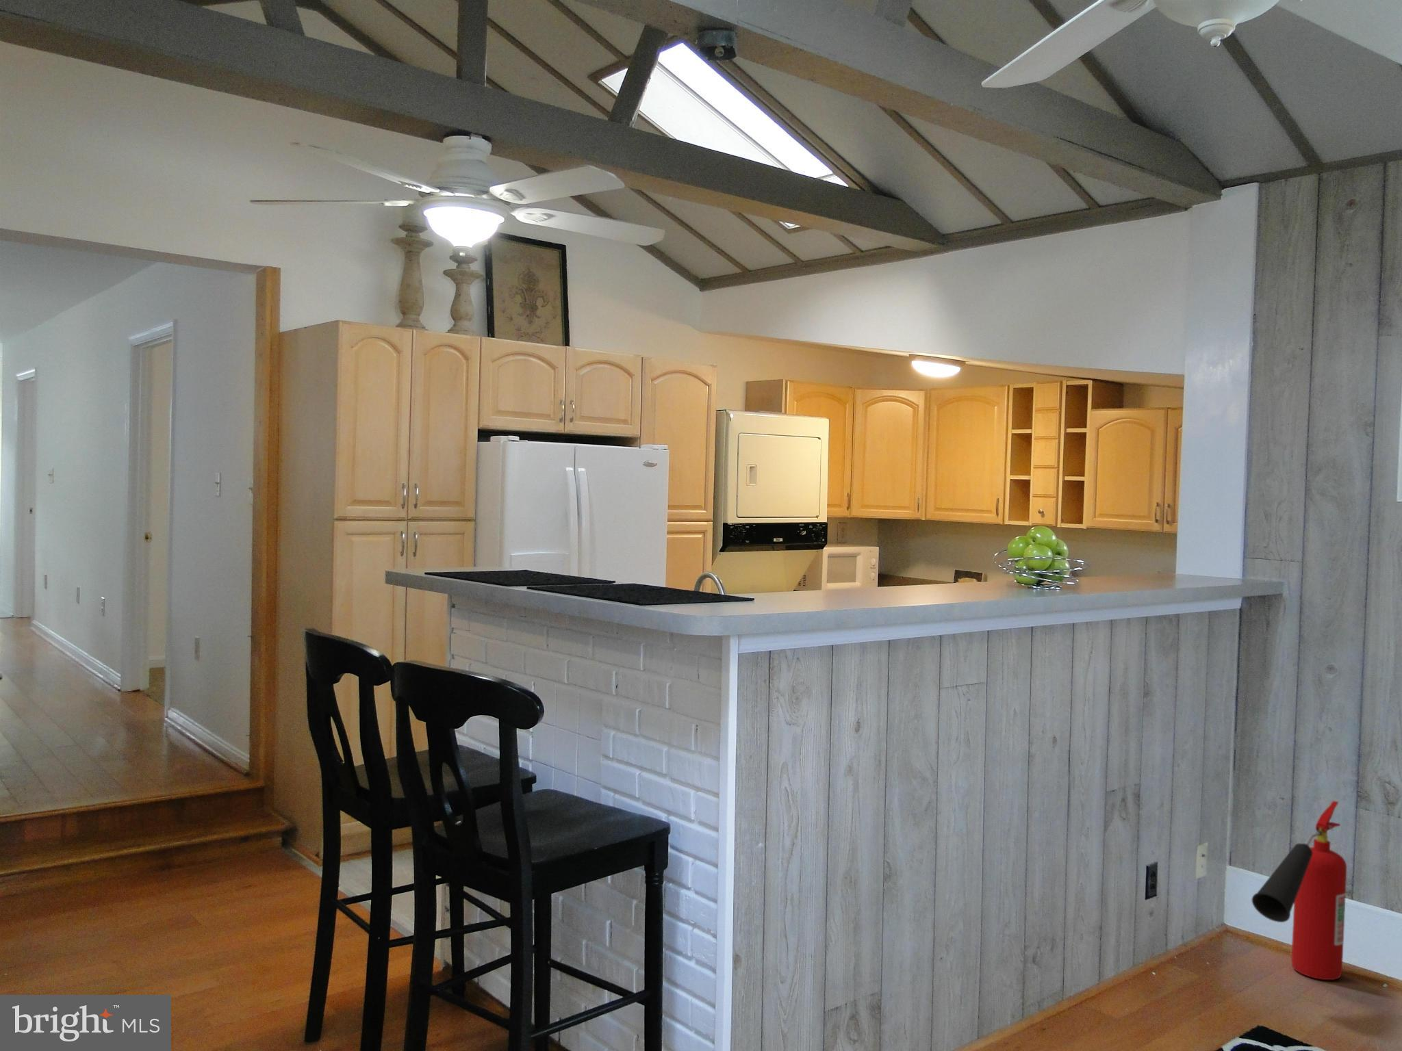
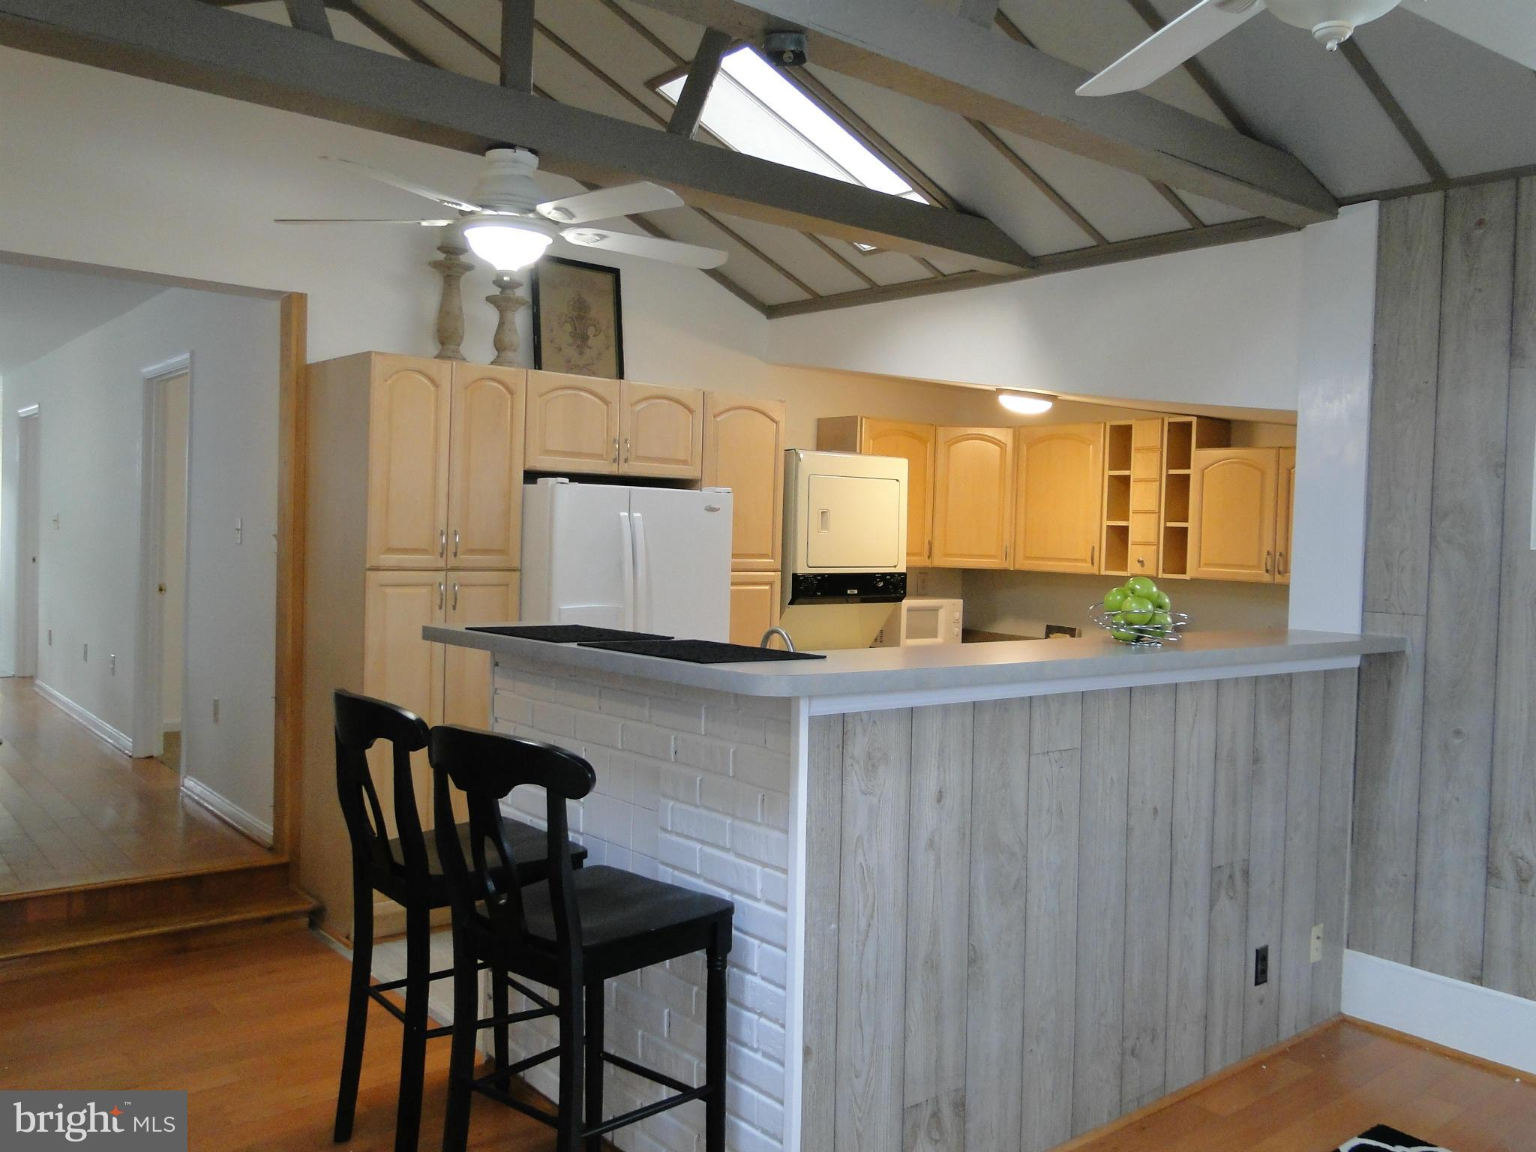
- fire extinguisher (1302, 898)
